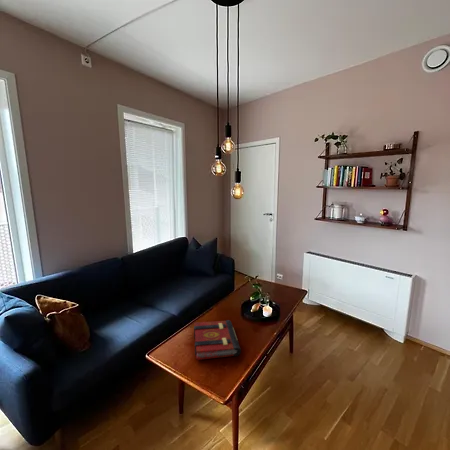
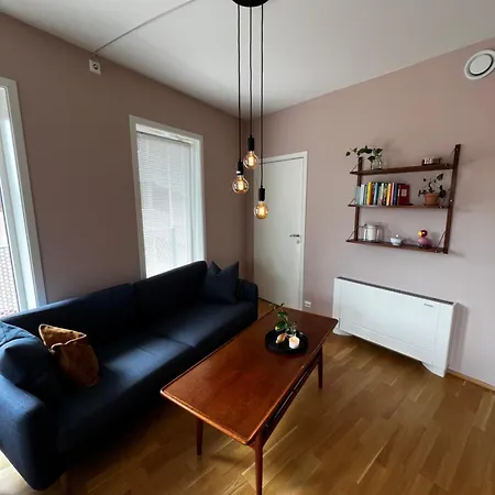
- book (215, 337)
